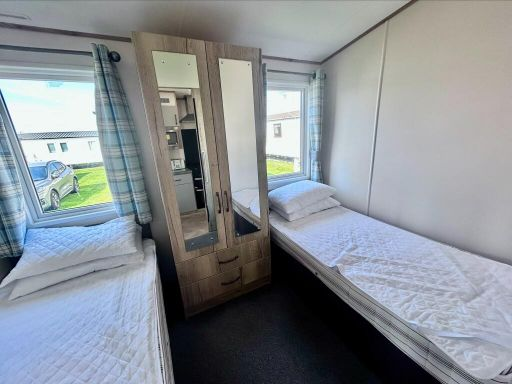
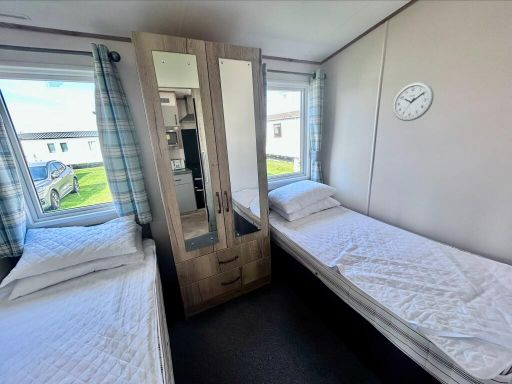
+ wall clock (411, 102)
